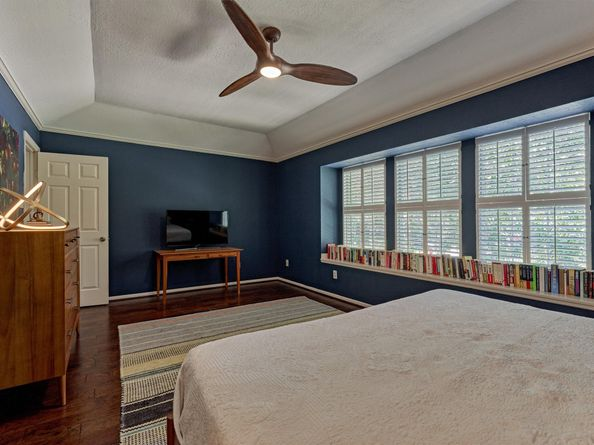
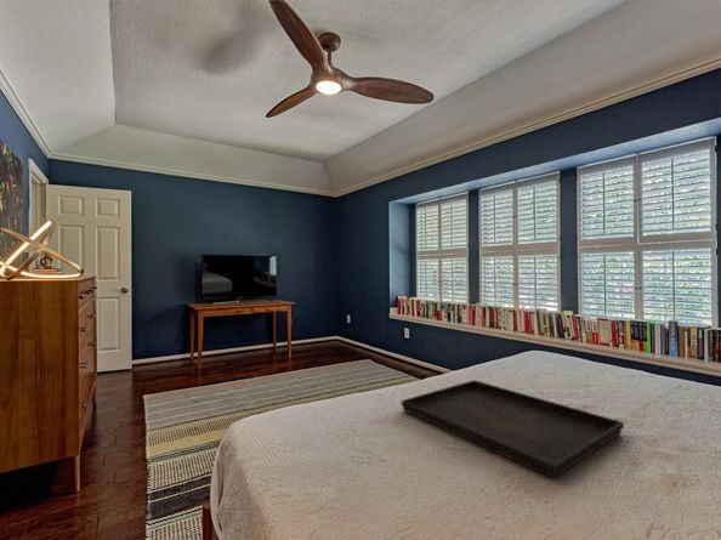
+ serving tray (503, 415)
